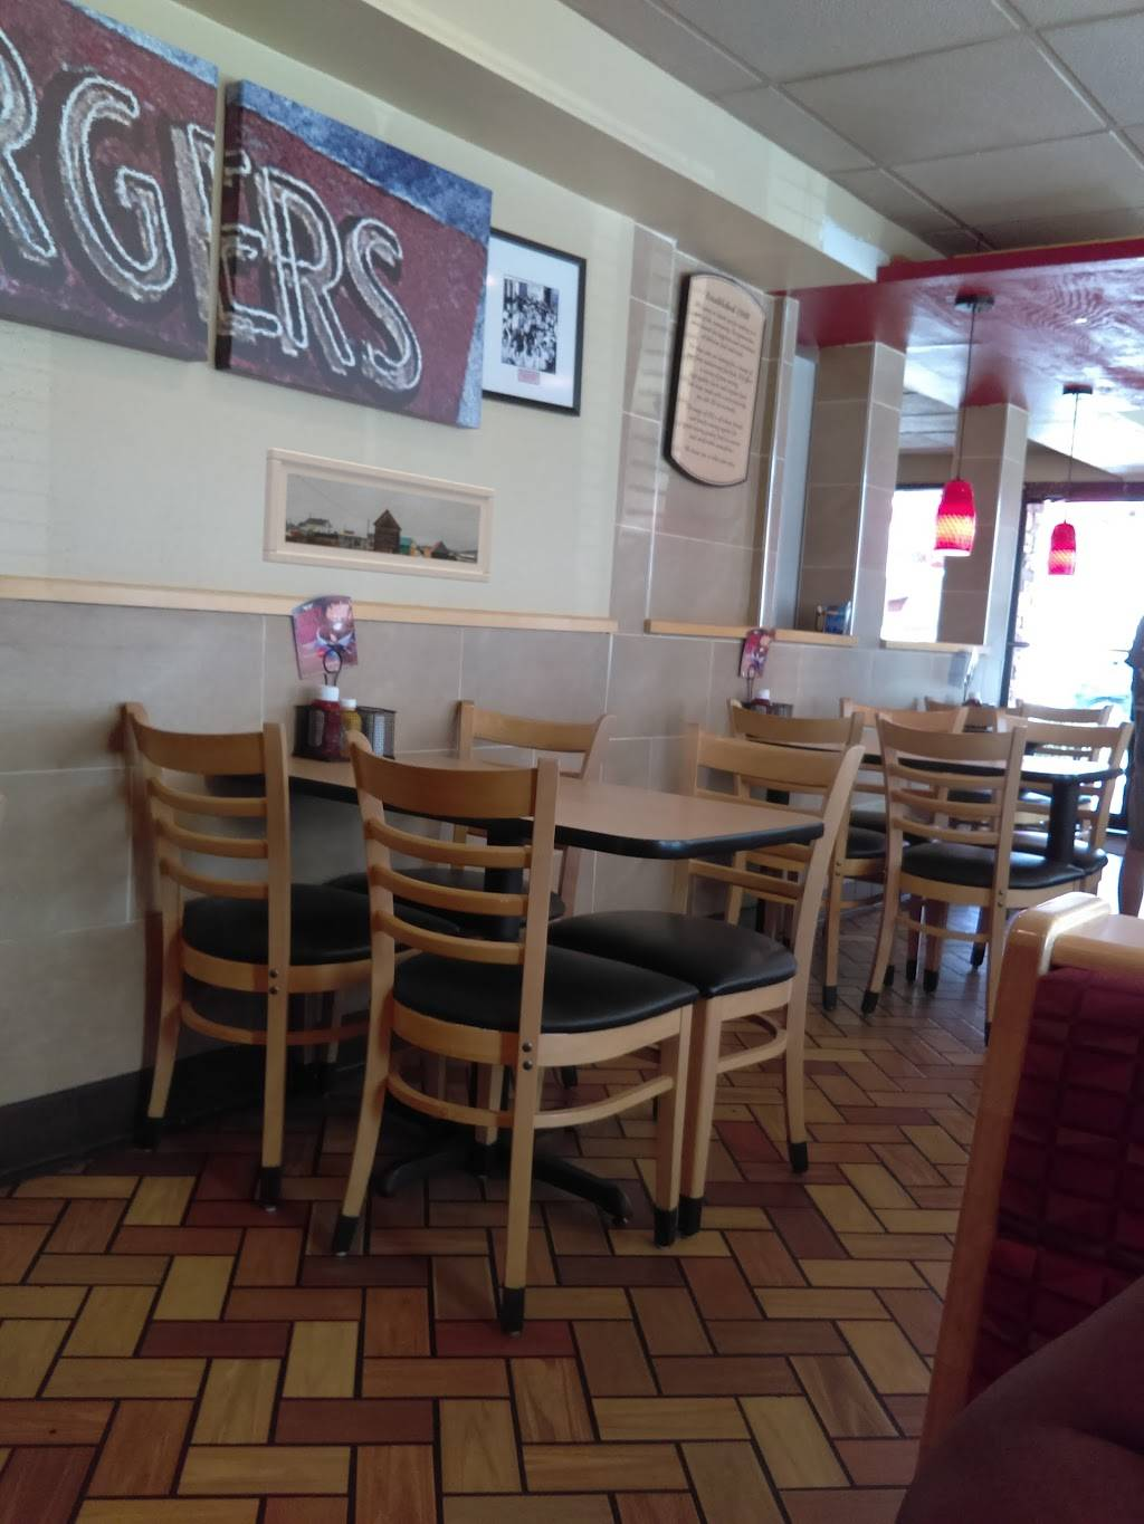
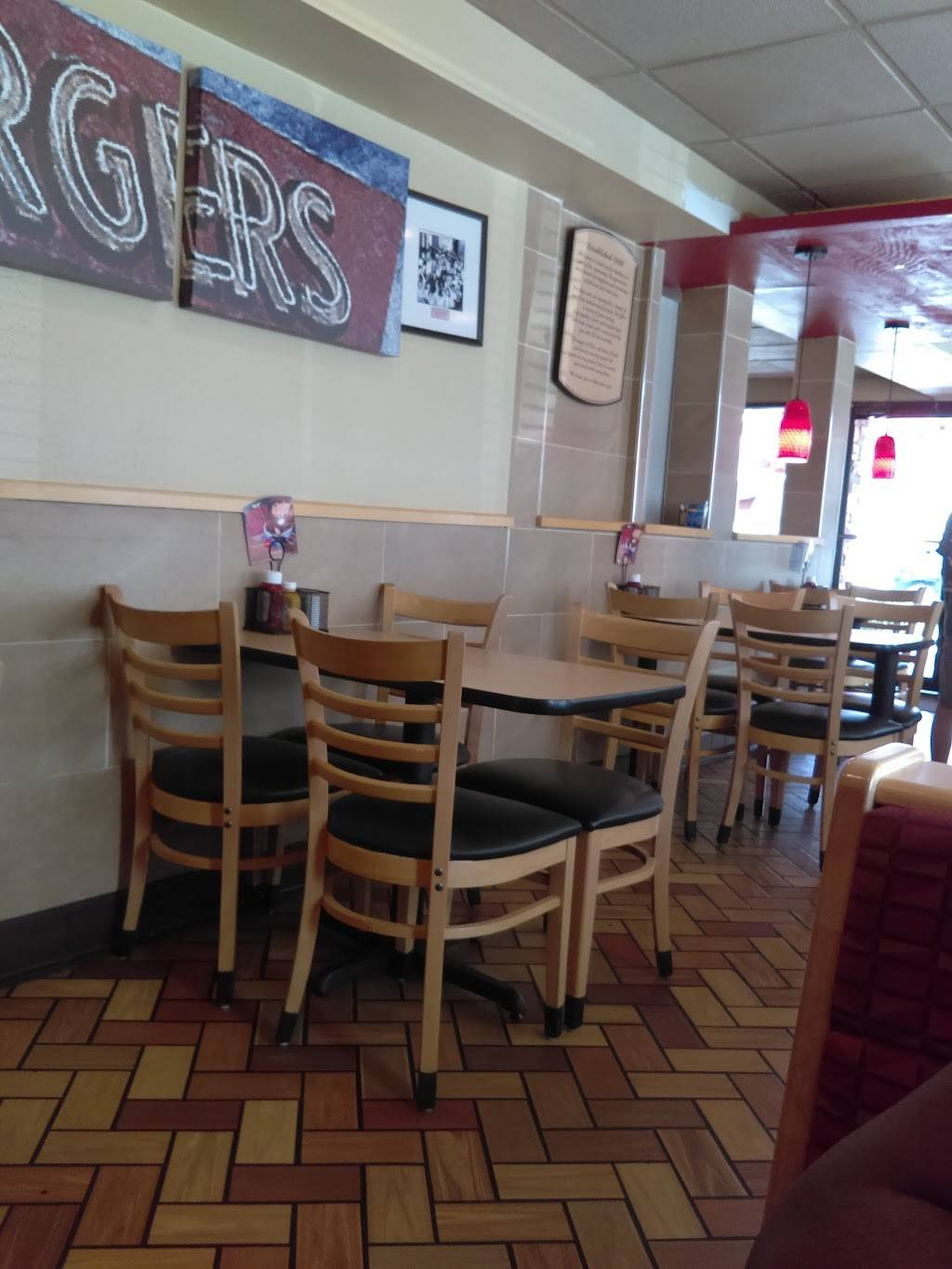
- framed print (389, 521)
